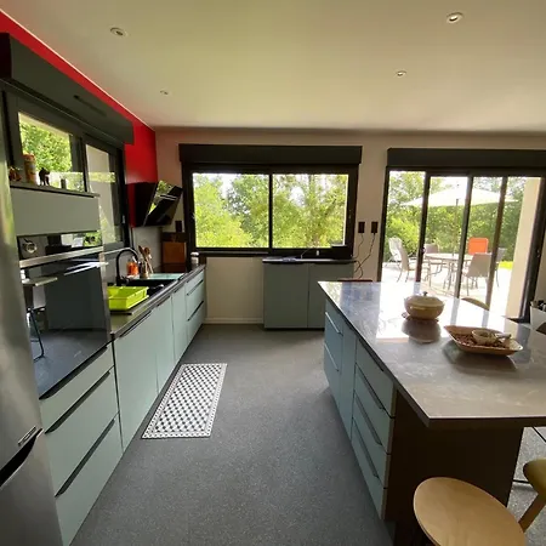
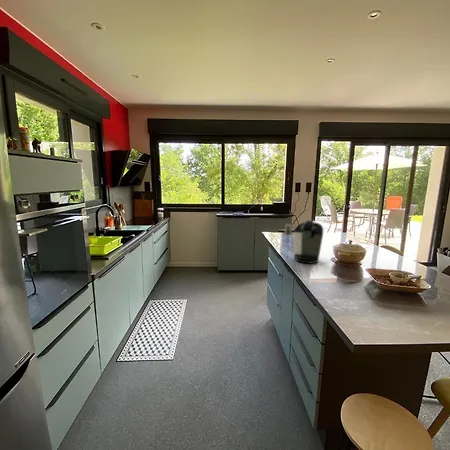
+ coffee maker (300, 239)
